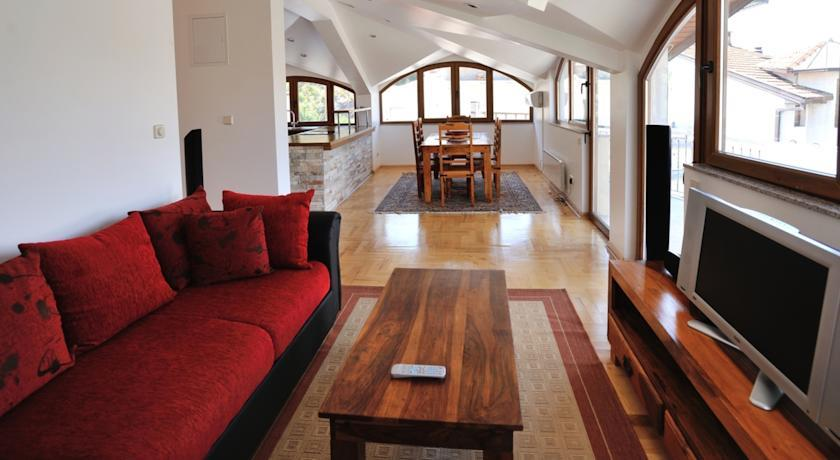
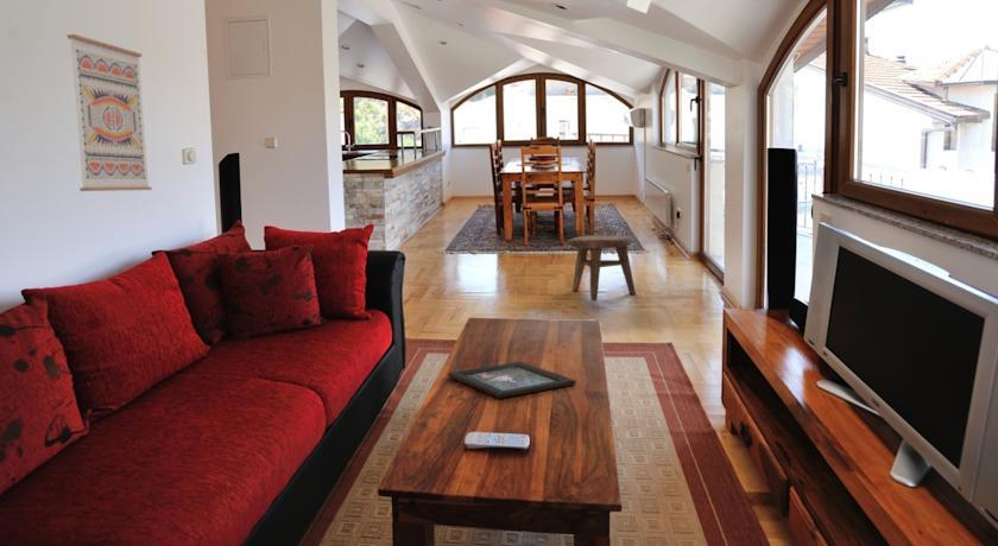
+ stool (602, 266)
+ wall art (112, 118)
+ decorative tray (510, 377)
